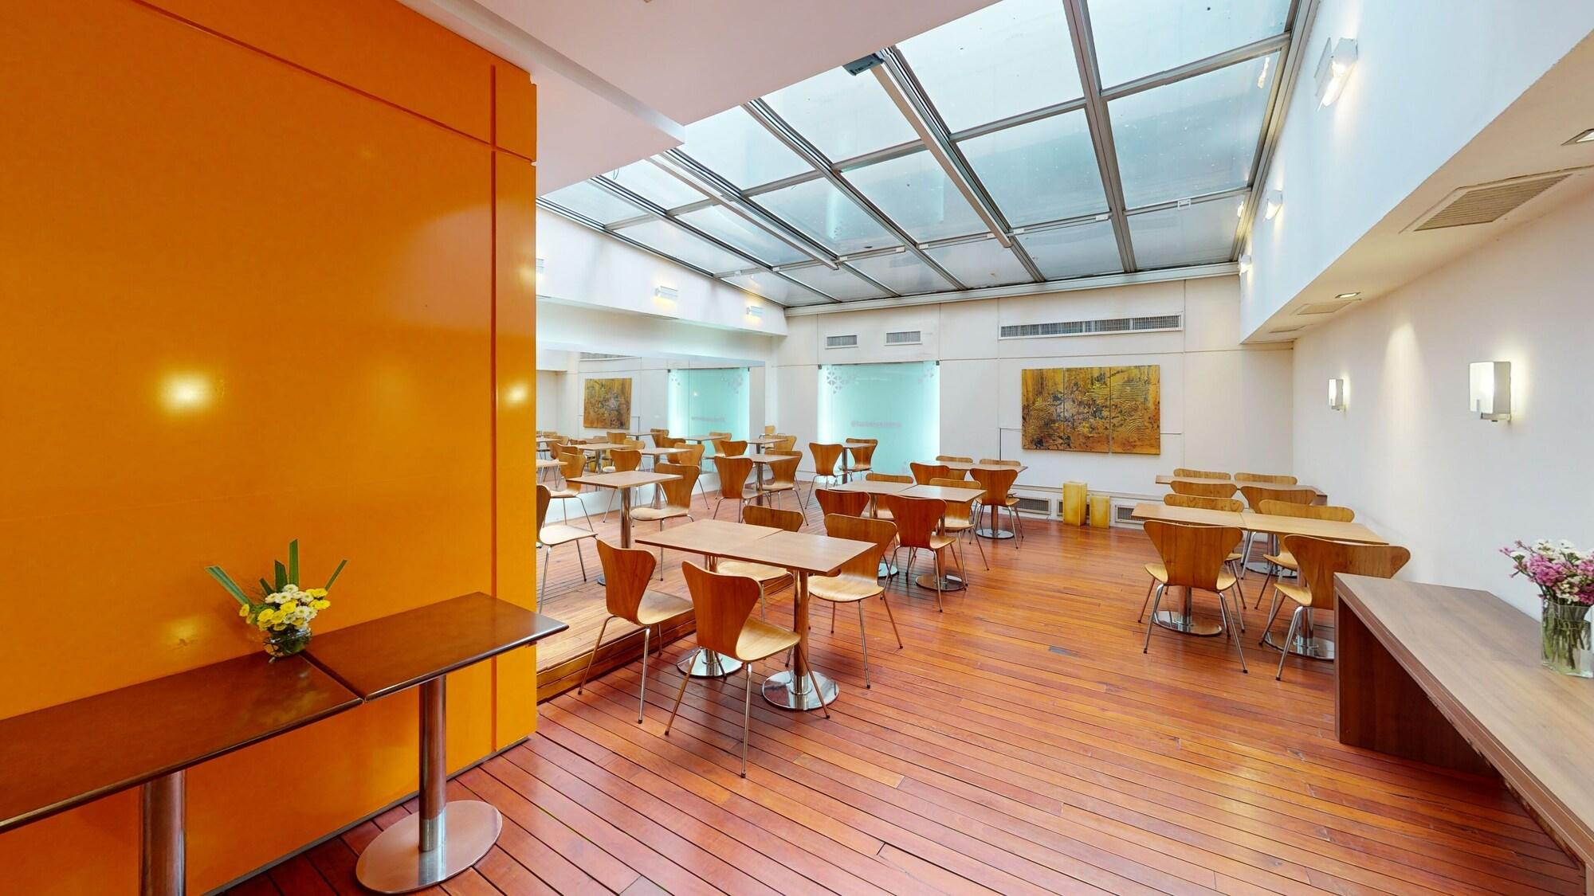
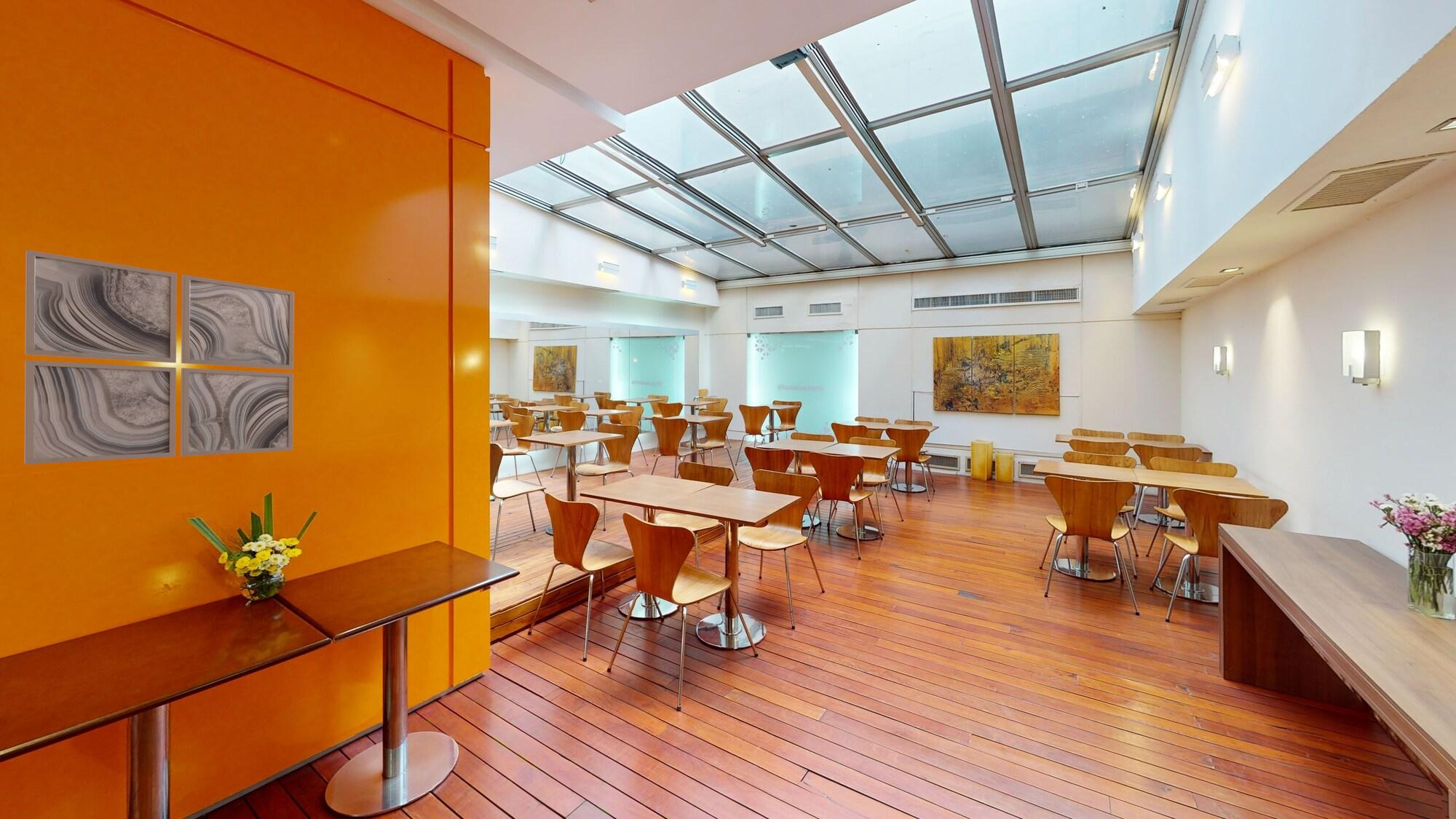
+ wall art (175, 368)
